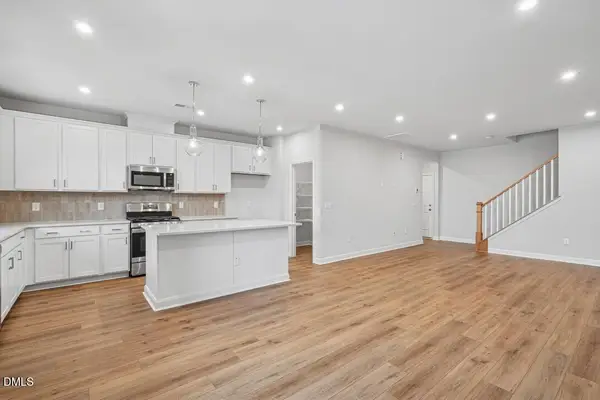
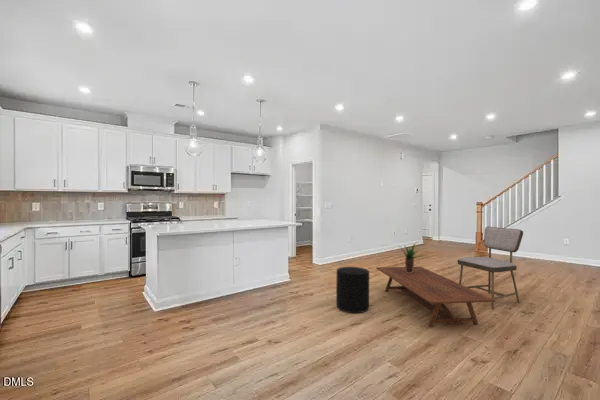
+ potted plant (411, 256)
+ dining chair (489, 264)
+ stool (352, 288)
+ coffee table (424, 293)
